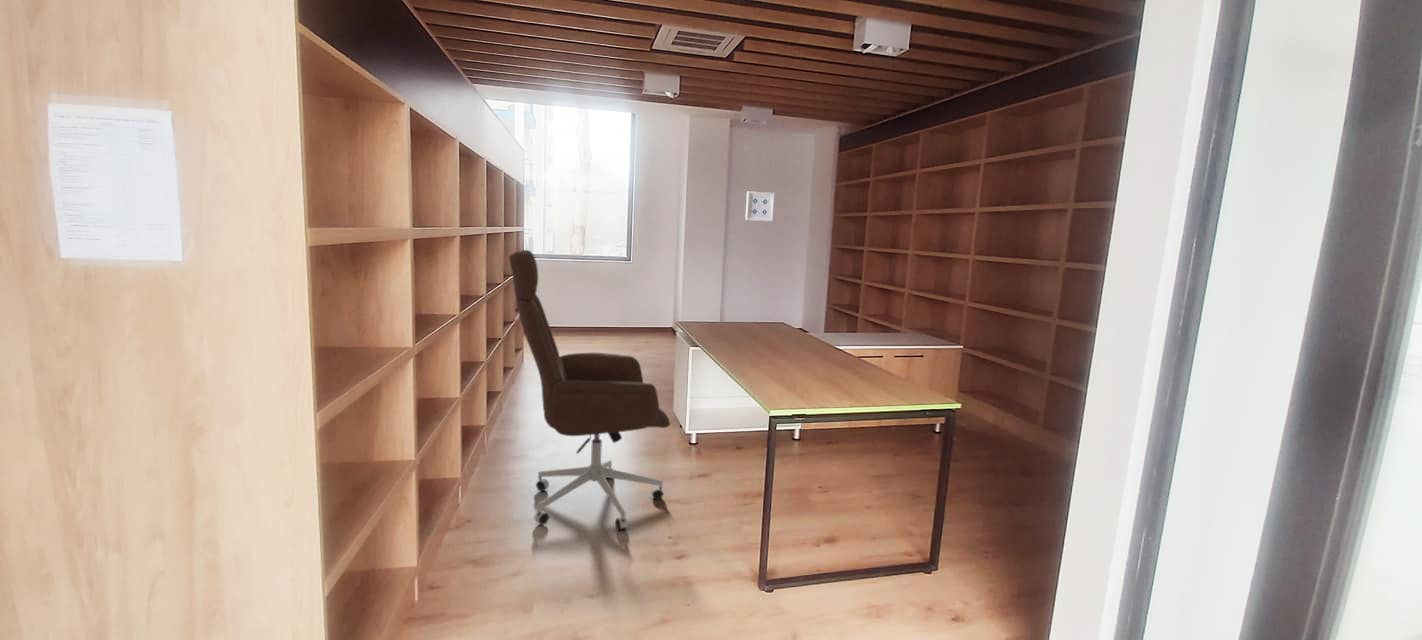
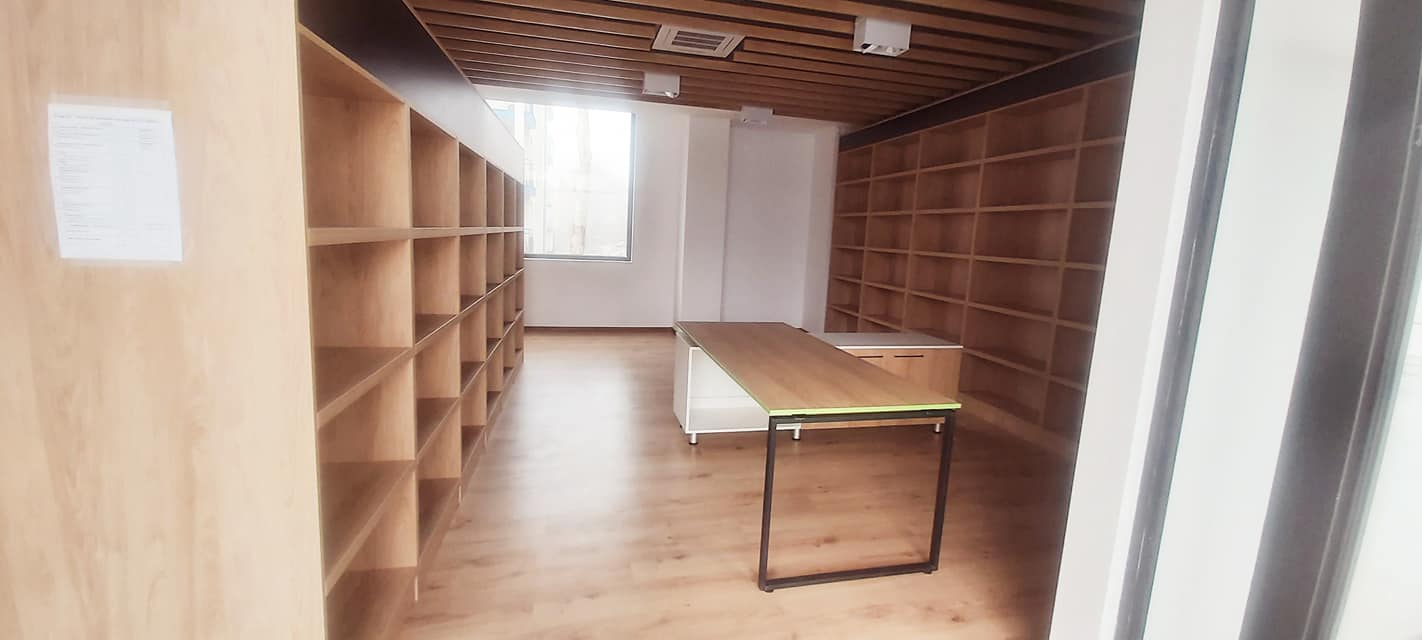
- wall art (759, 206)
- office chair (590, 382)
